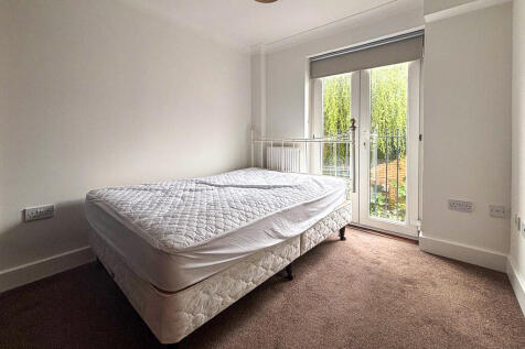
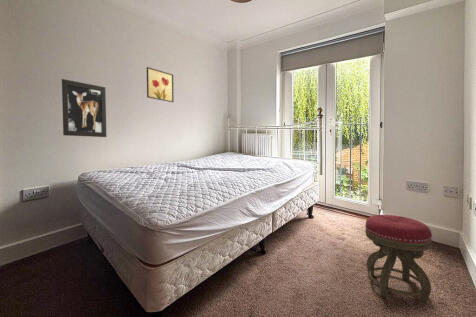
+ wall art (85, 109)
+ stool (396, 253)
+ wall art (160, 85)
